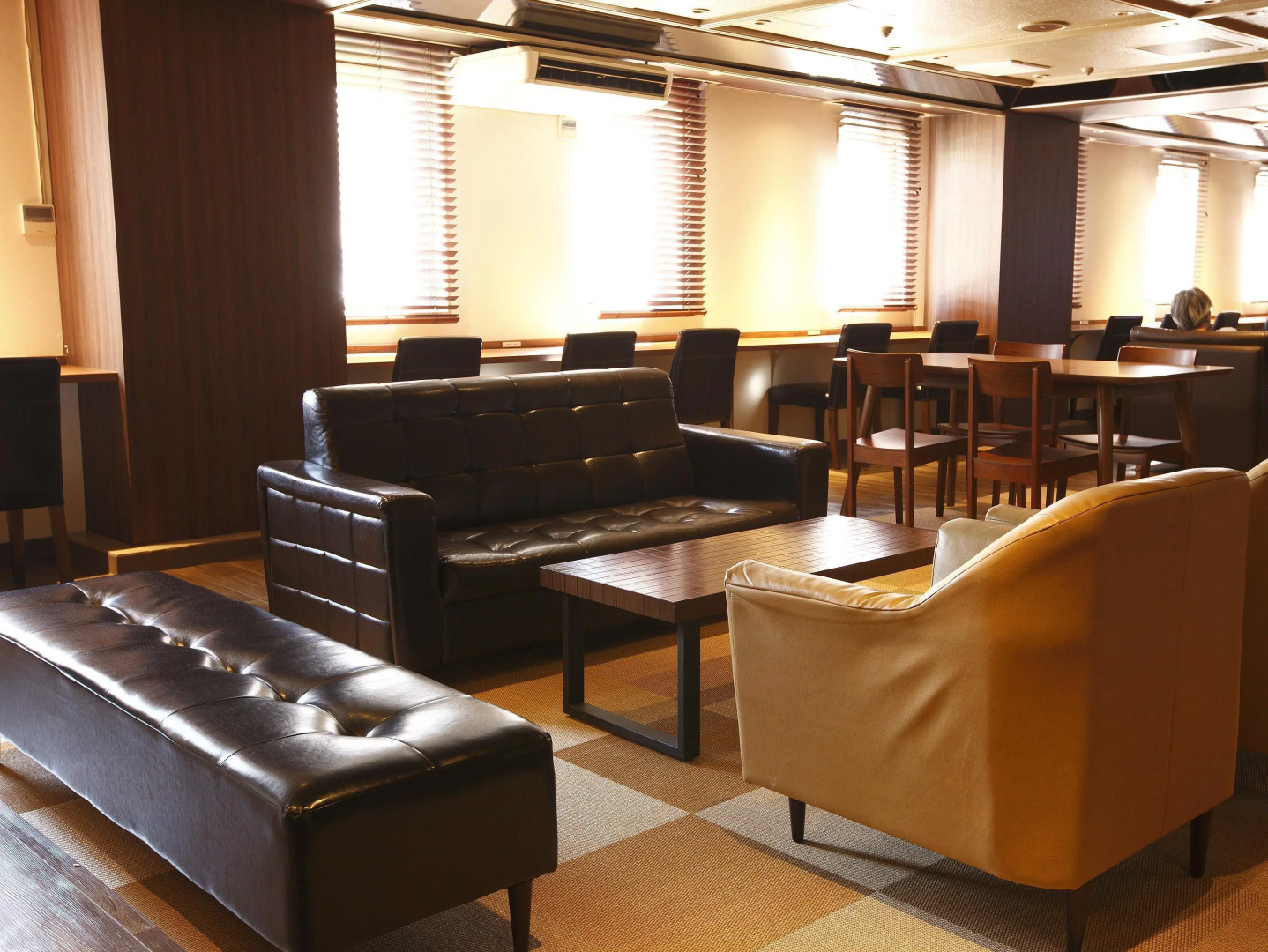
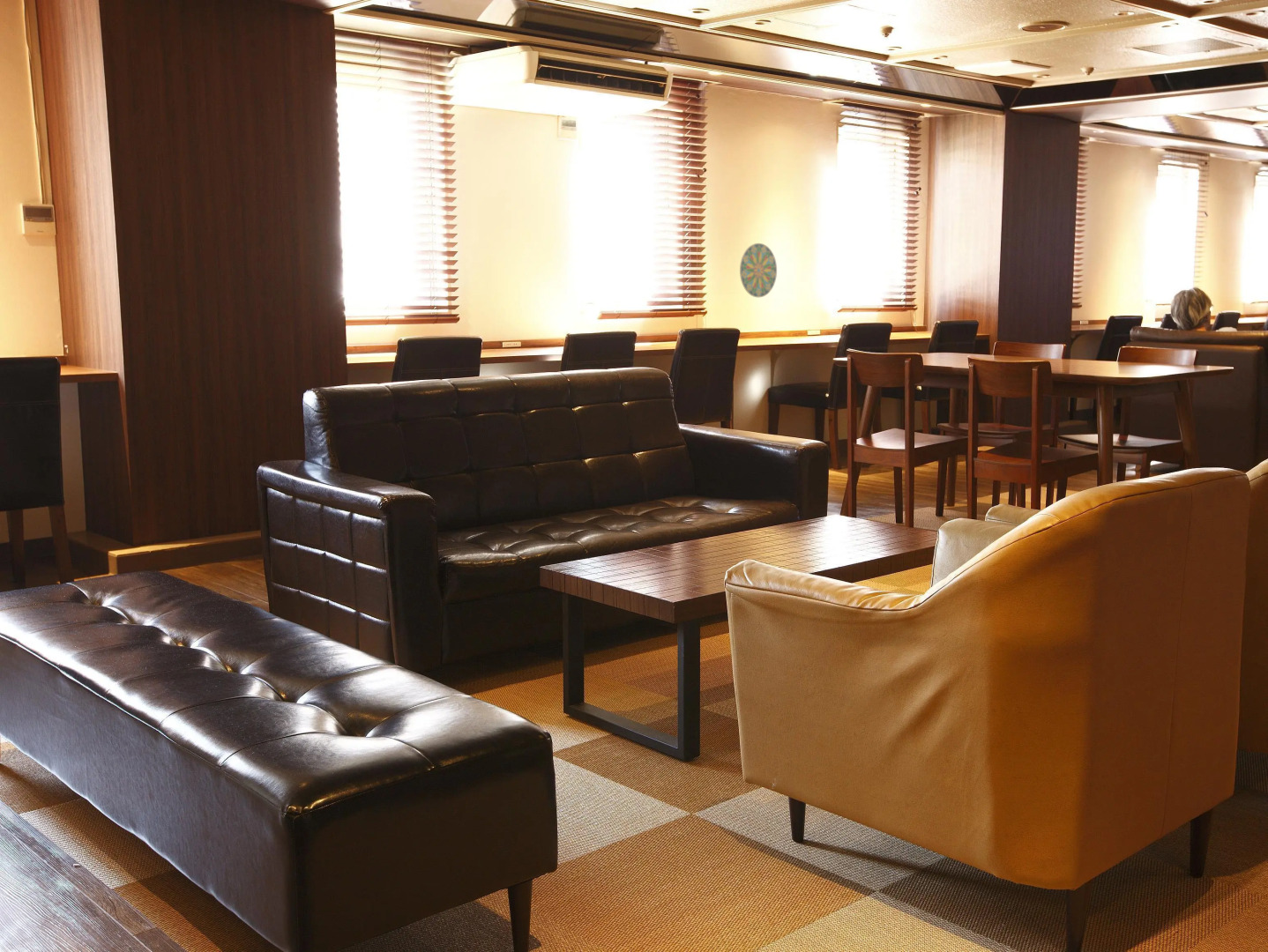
+ decorative plate (758, 270)
